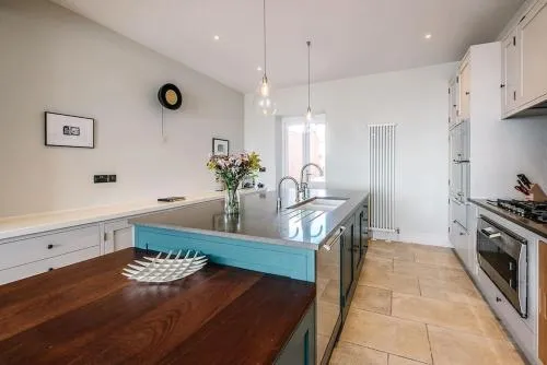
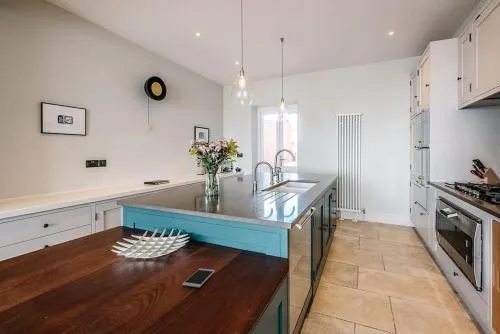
+ smartphone (199, 277)
